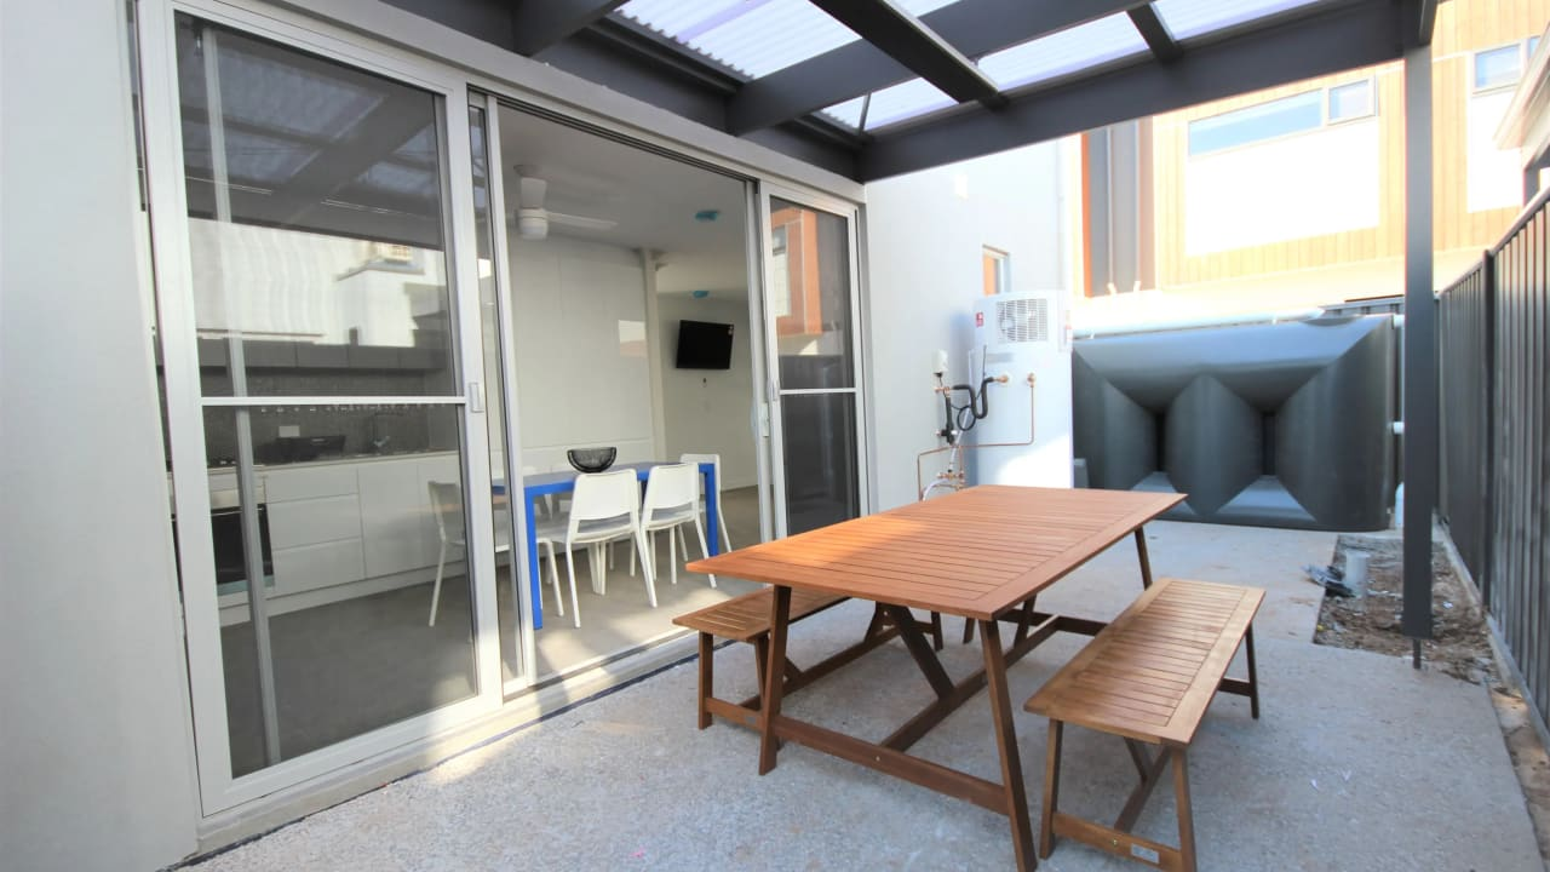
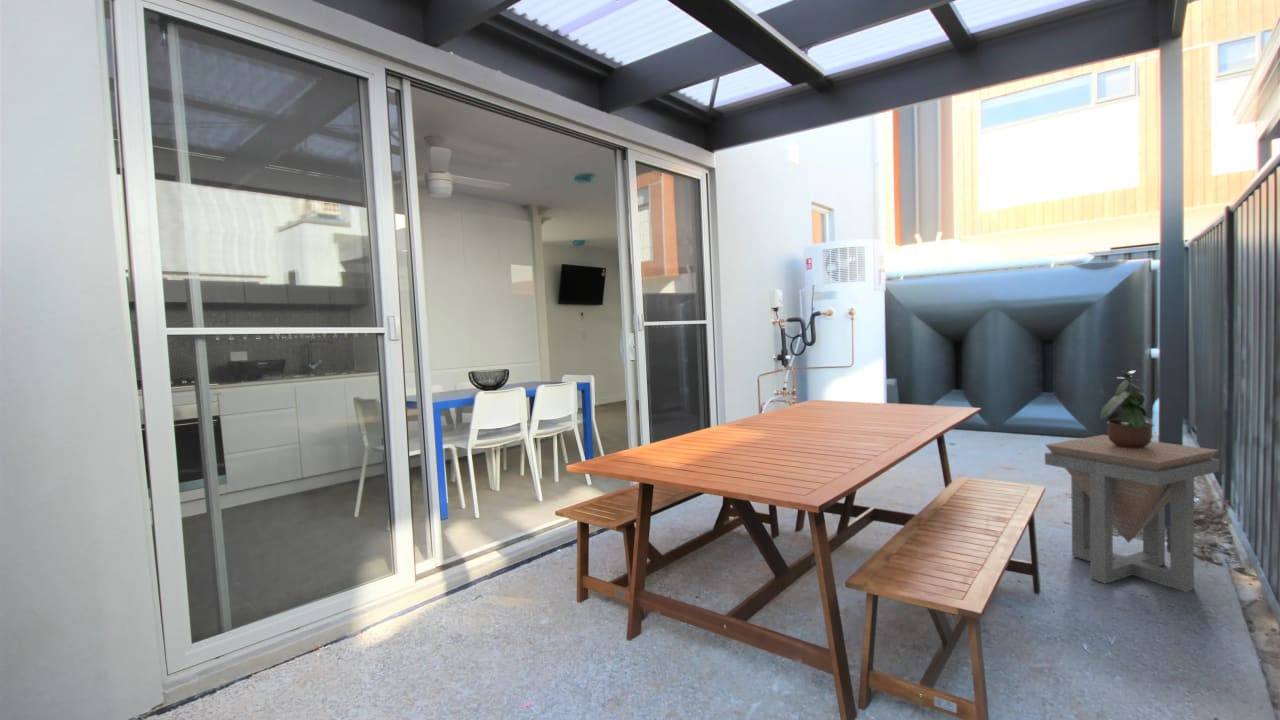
+ potted plant (1125, 406)
+ side table (1128, 509)
